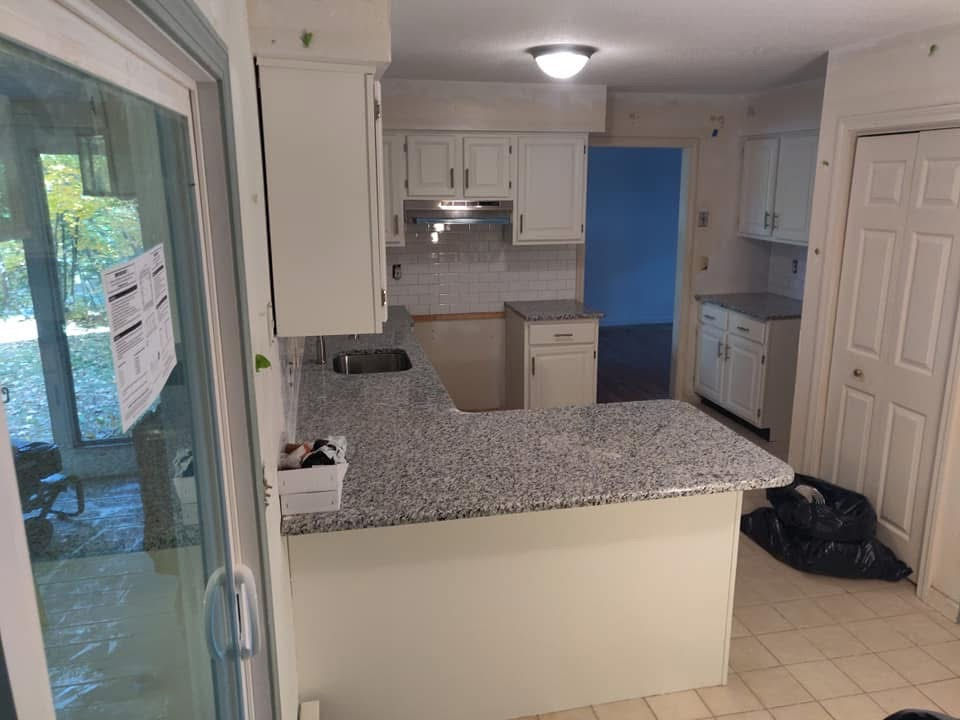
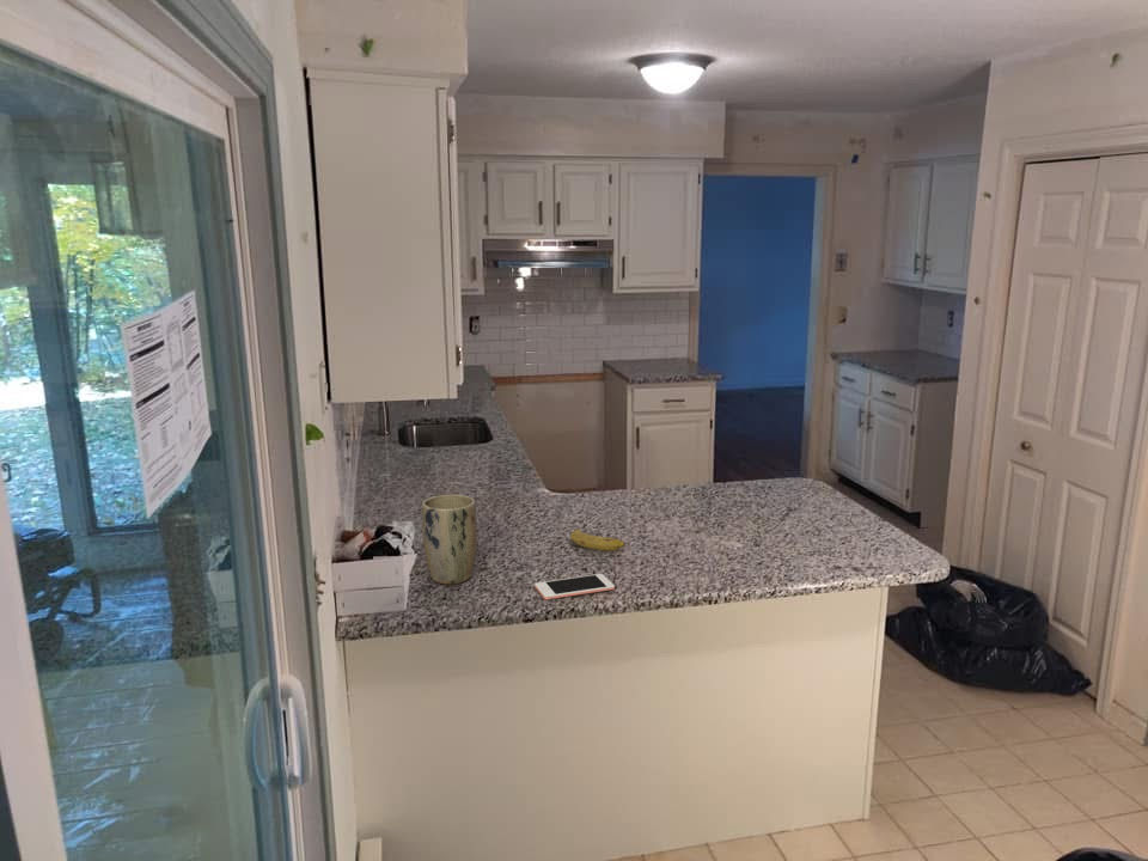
+ plant pot (450, 539)
+ fruit (592, 537)
+ cell phone (574, 586)
